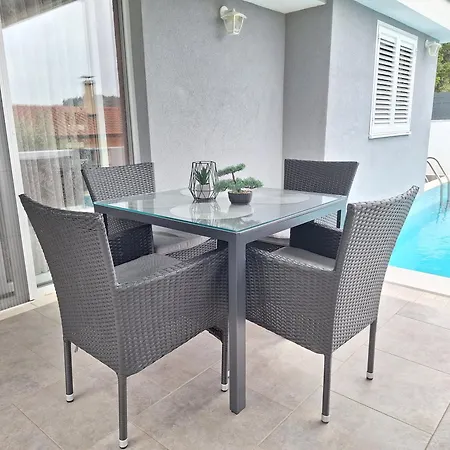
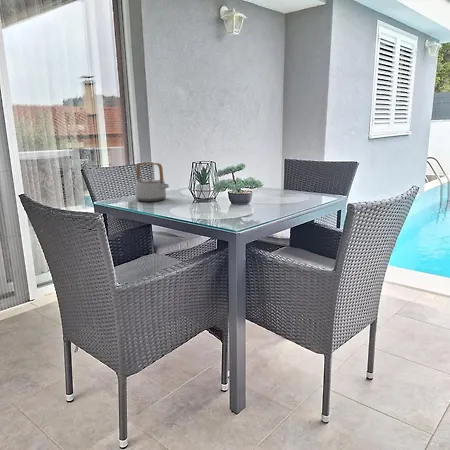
+ teapot (152, 181)
